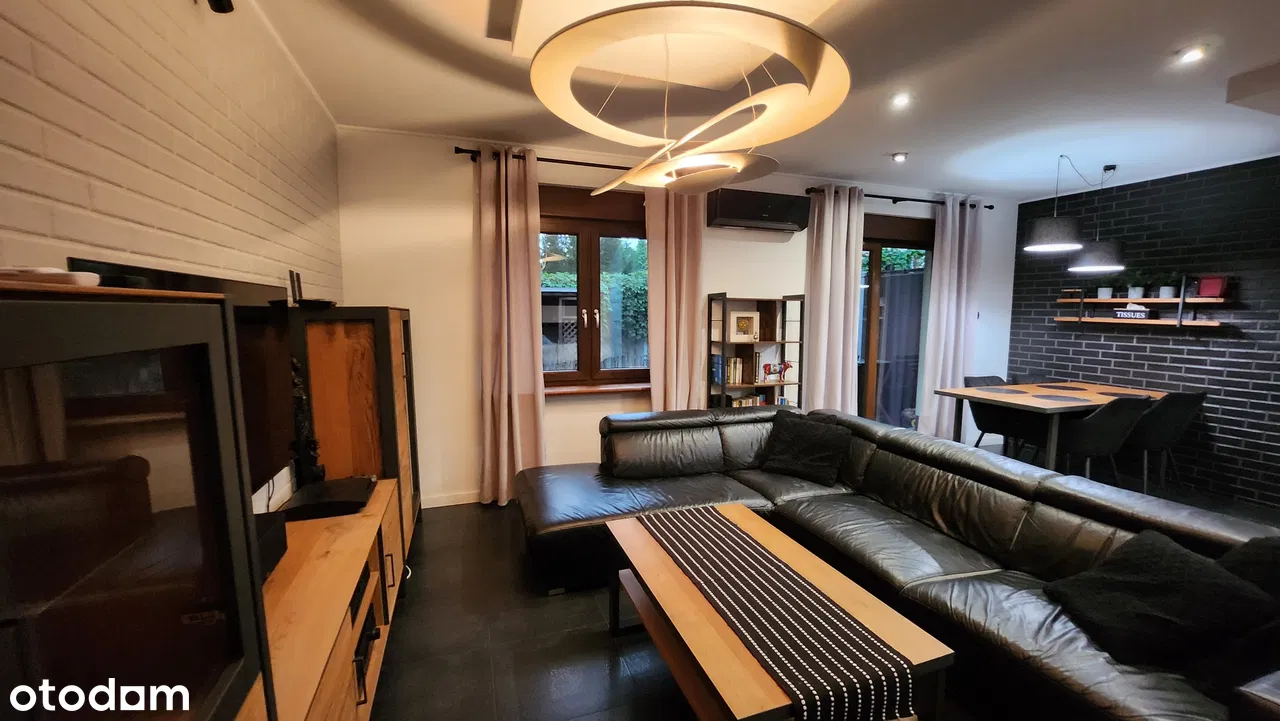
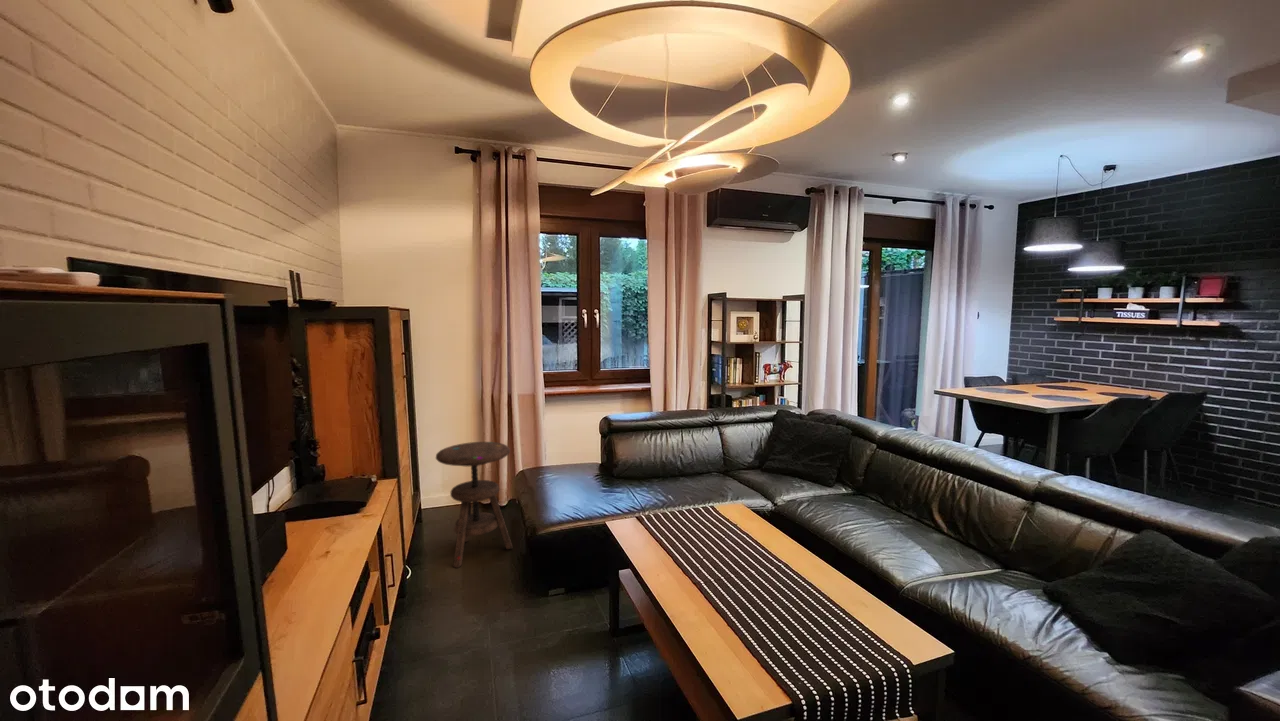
+ side table (475, 500)
